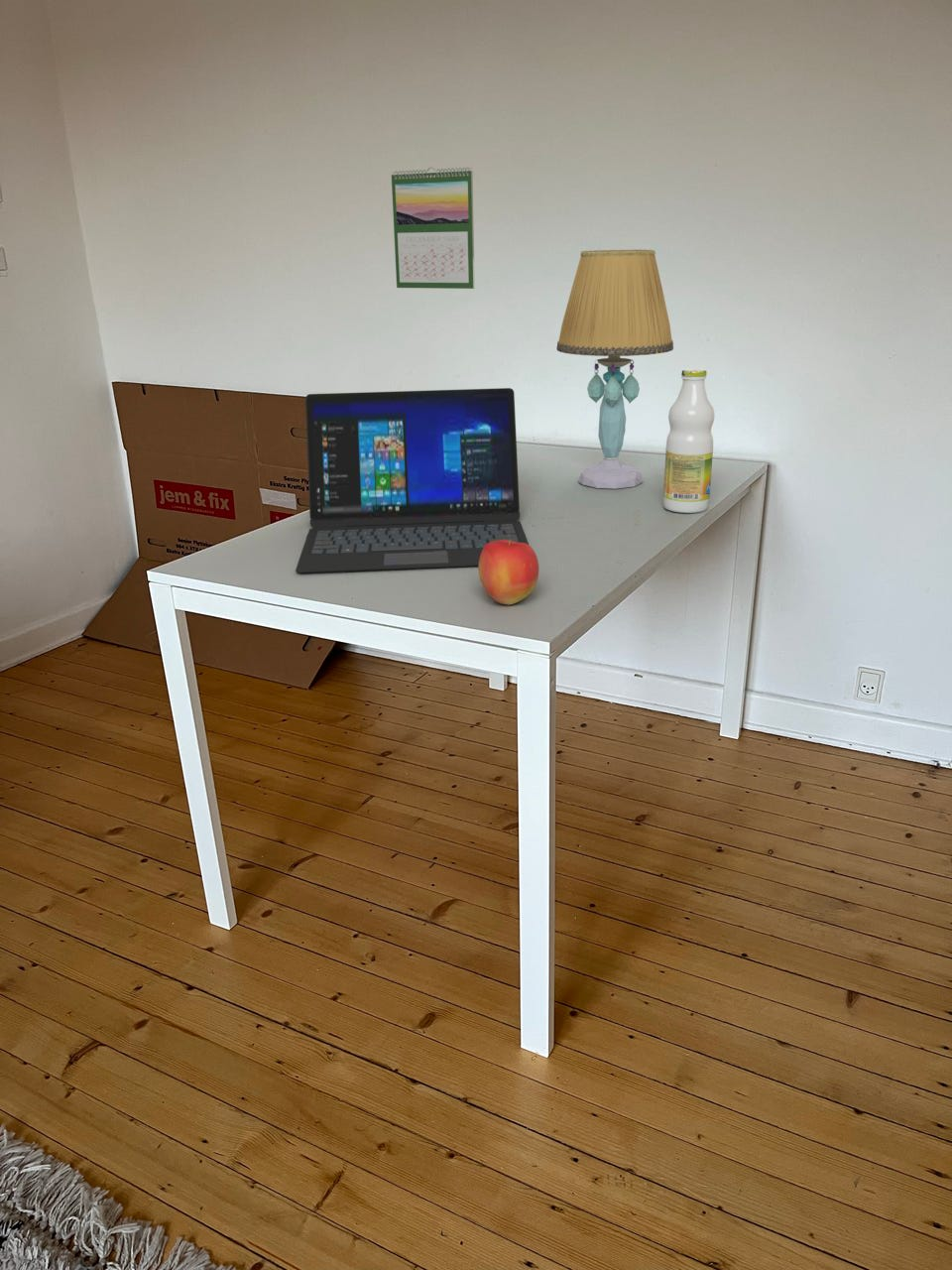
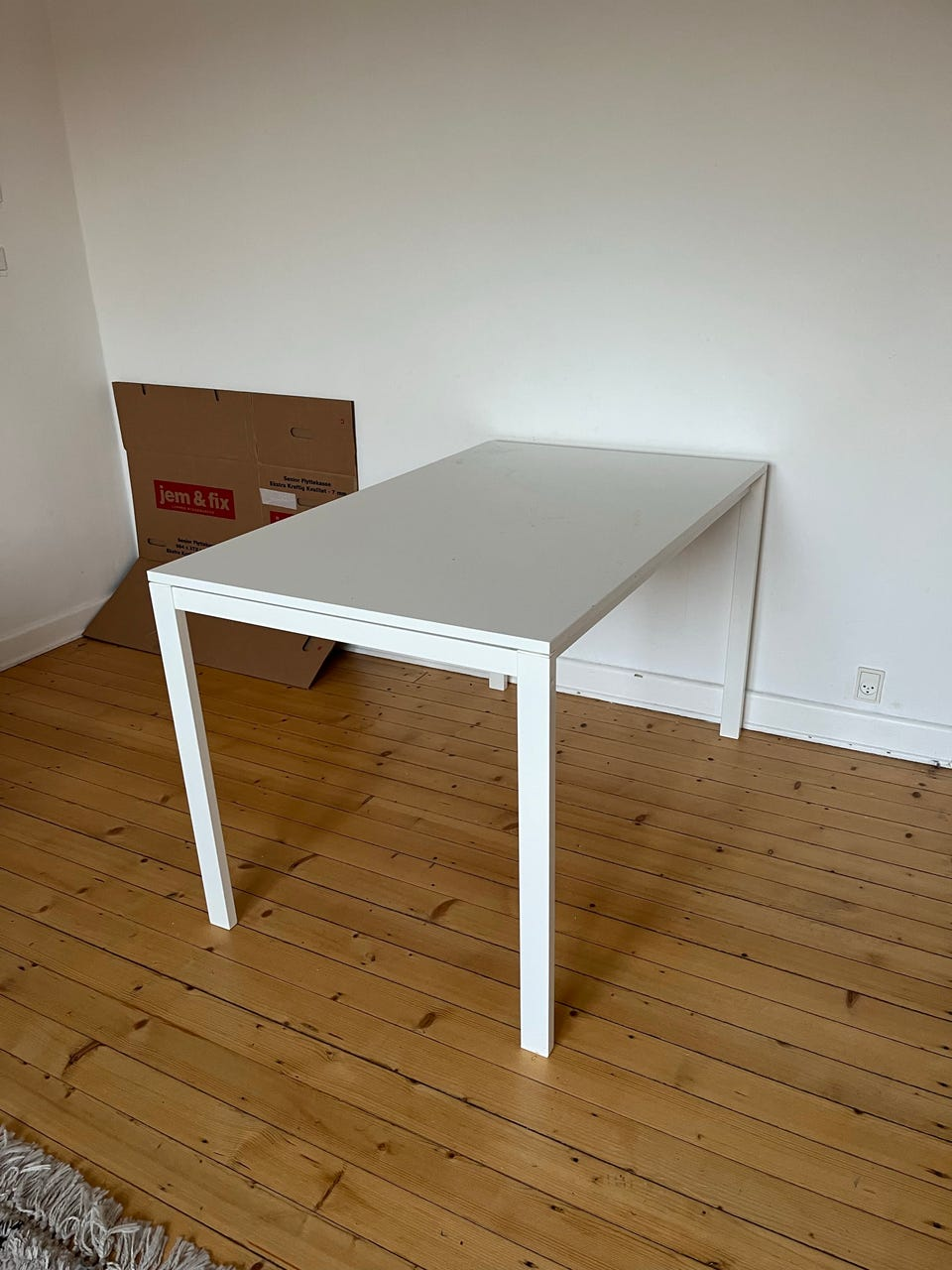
- calendar (432, 228)
- bottle (689, 441)
- table lamp (614, 370)
- apple (508, 571)
- laptop (413, 473)
